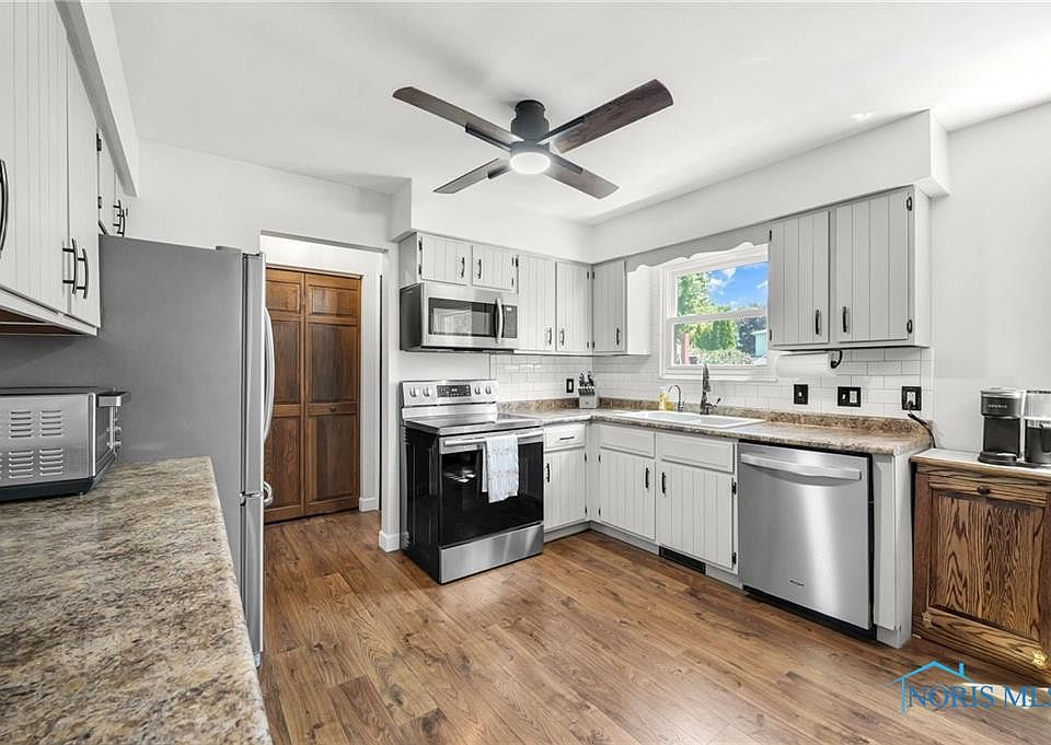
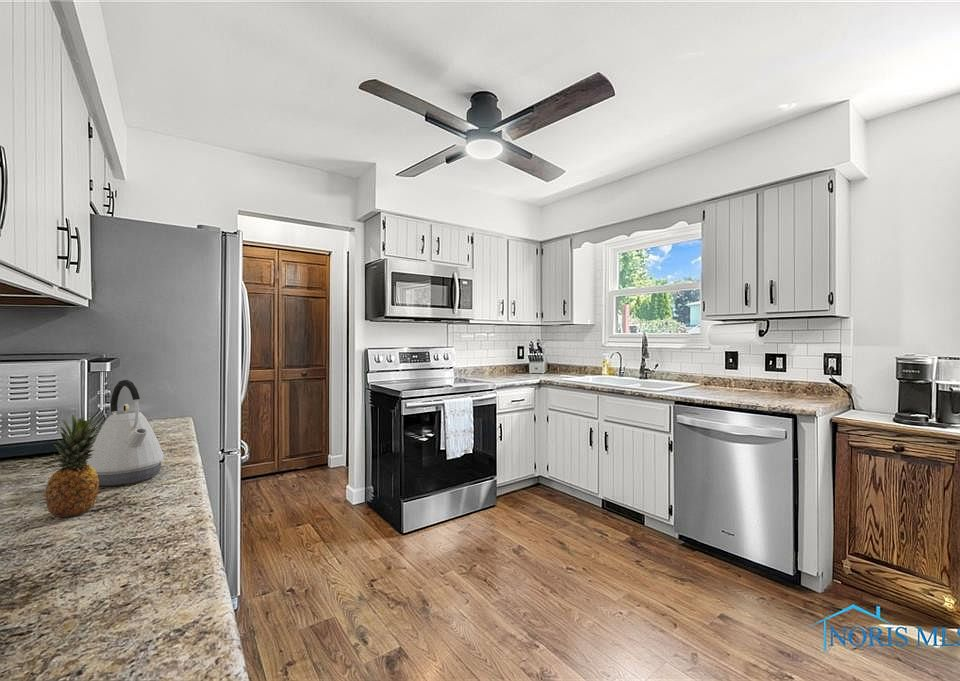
+ kettle (126, 429)
+ fruit (73, 462)
